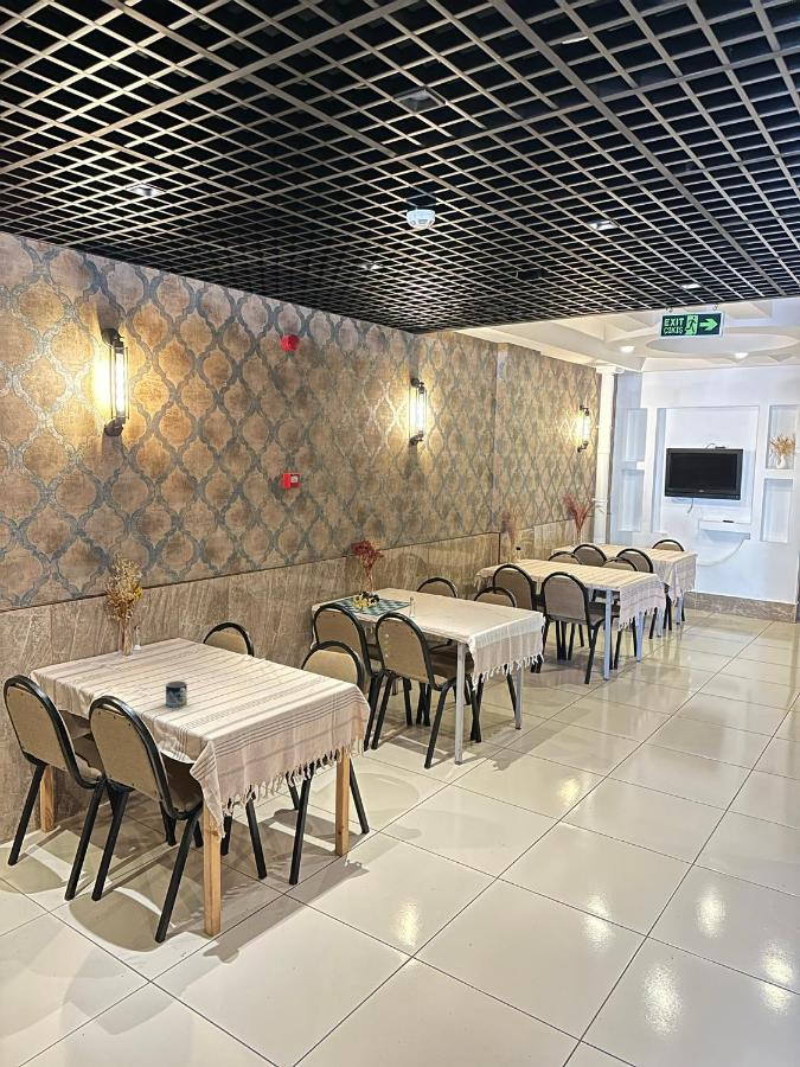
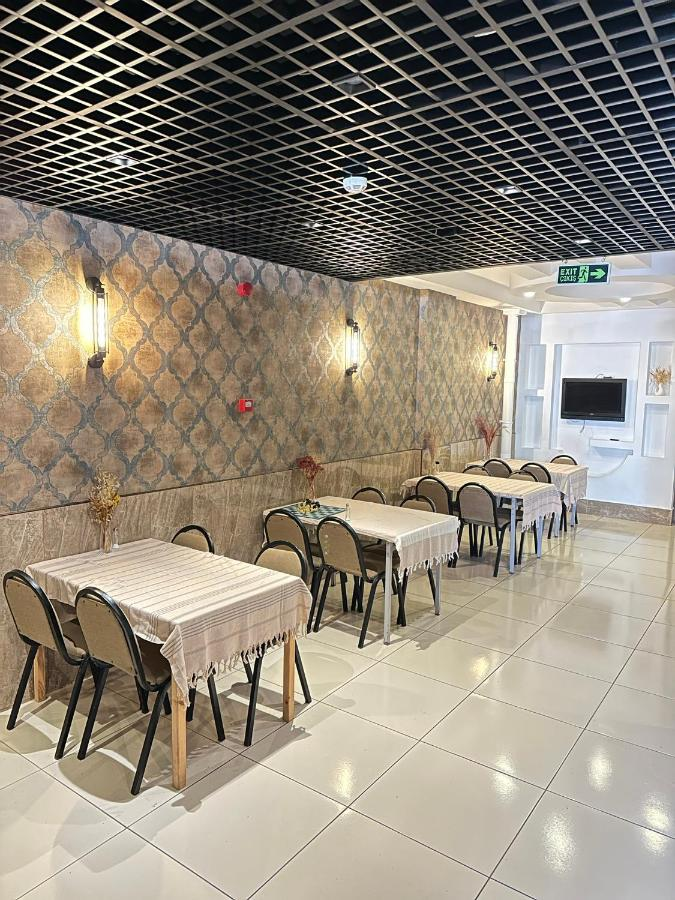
- mug (178, 695)
